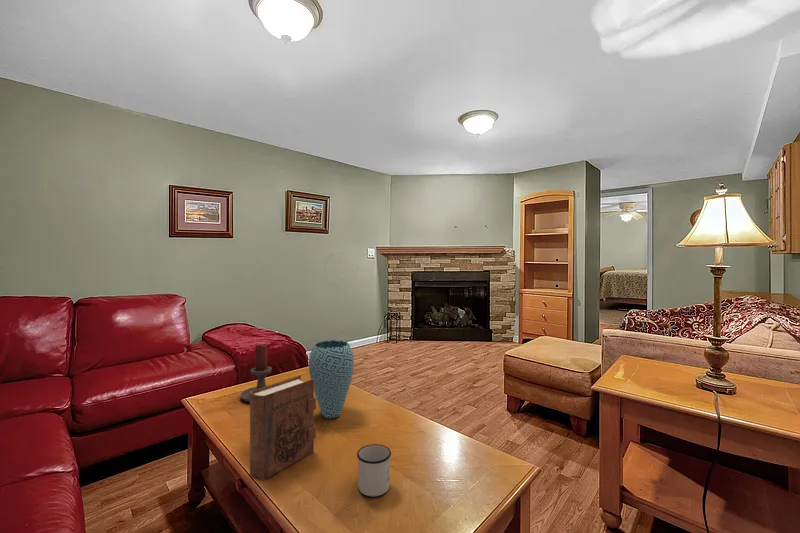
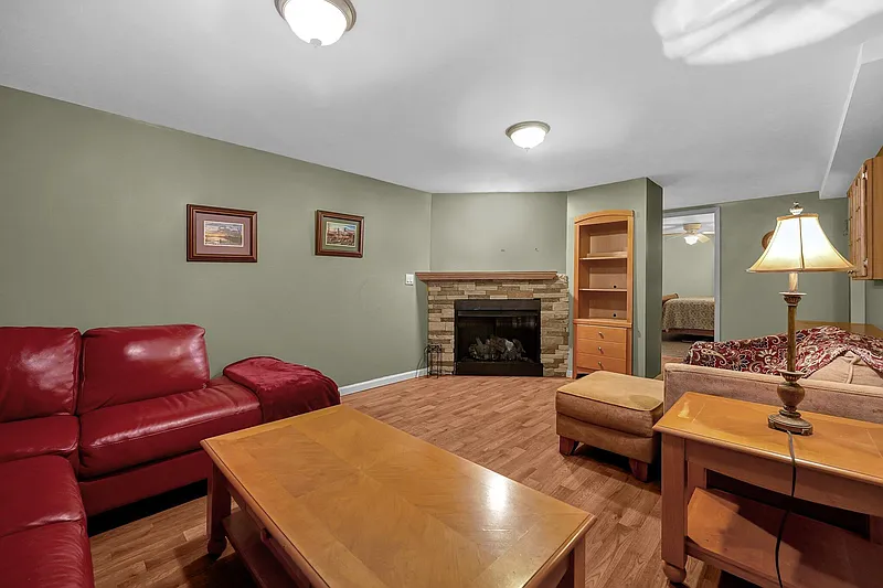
- candle holder (264, 370)
- mug (372, 466)
- book (282, 423)
- vase (331, 379)
